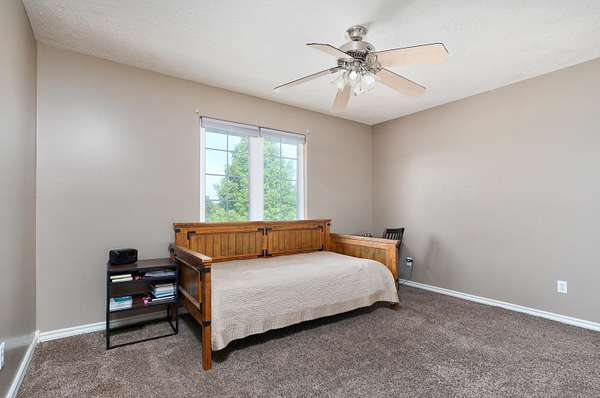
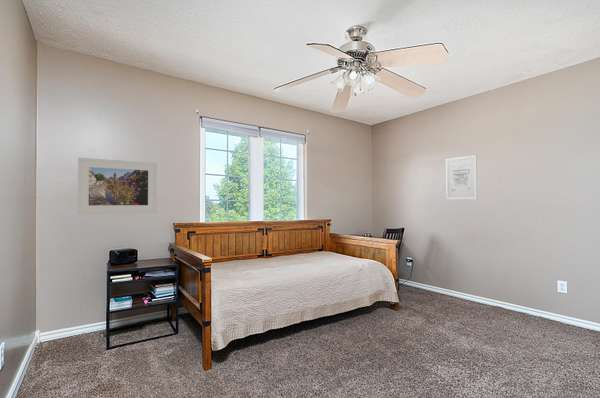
+ wall art (460, 178)
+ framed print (119, 187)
